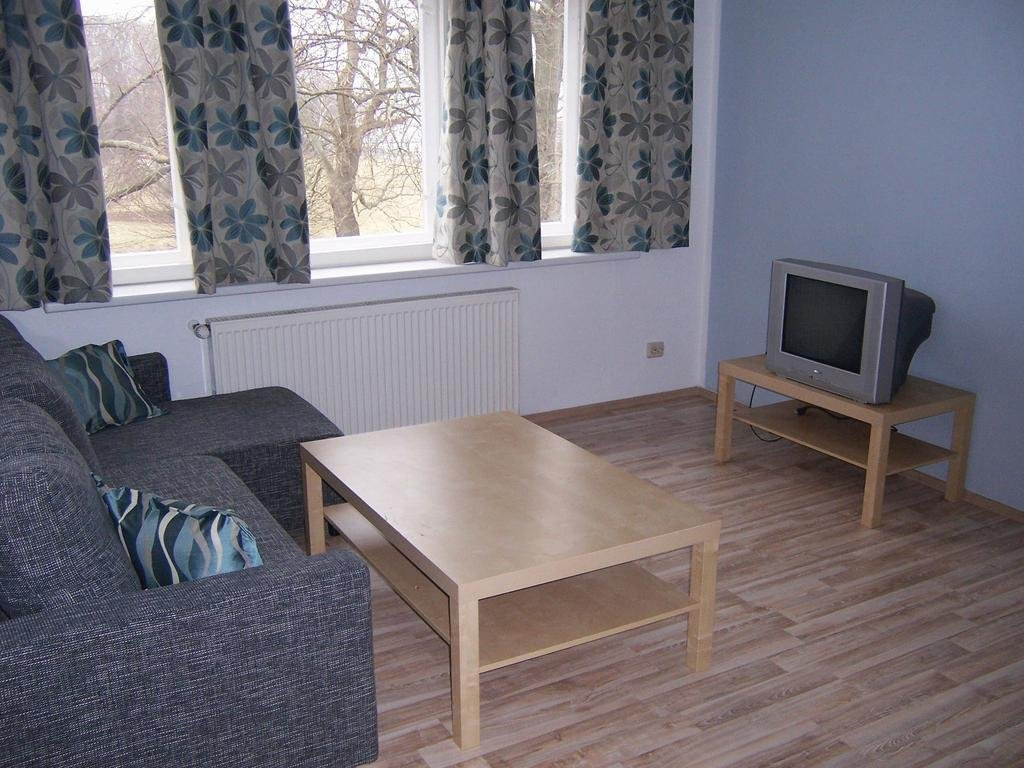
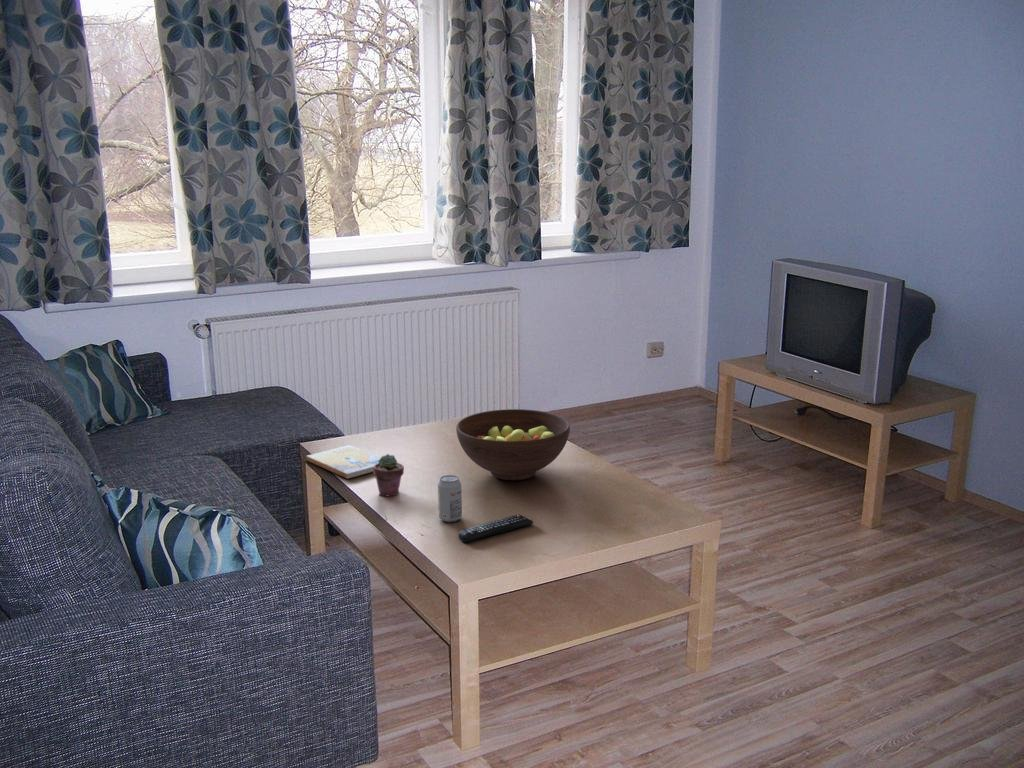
+ remote control (496, 527)
+ fruit bowl (513, 449)
+ book (348, 461)
+ beverage can (449, 498)
+ potted succulent (388, 474)
